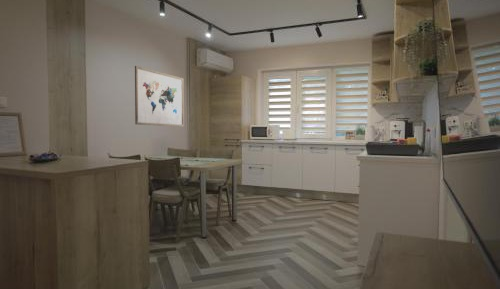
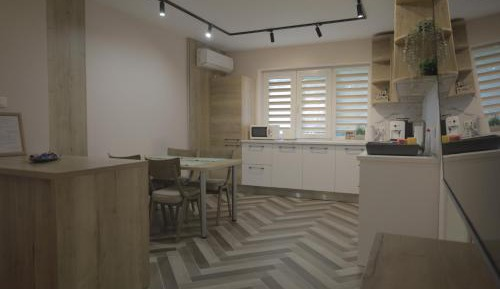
- wall art (161, 99)
